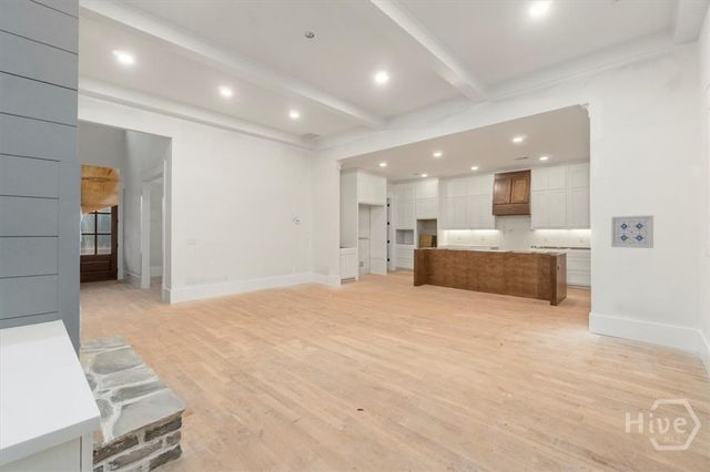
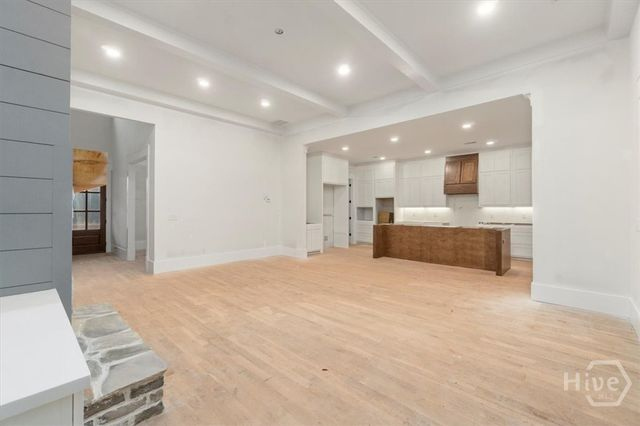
- wall art (631, 232)
